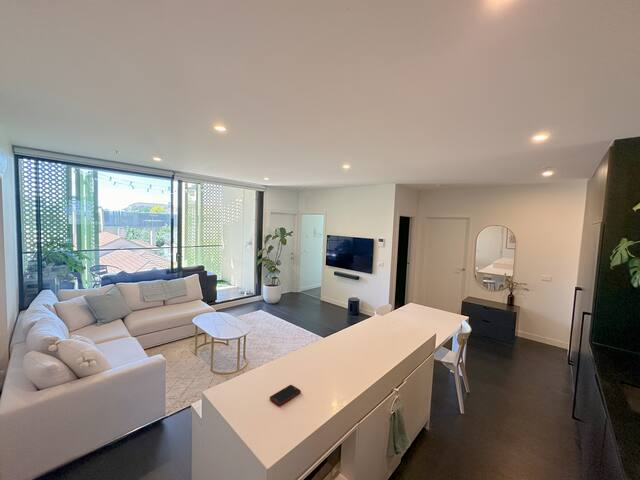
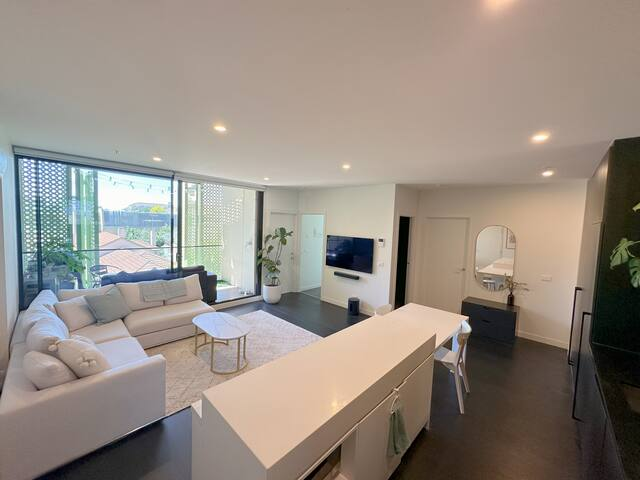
- cell phone (285, 394)
